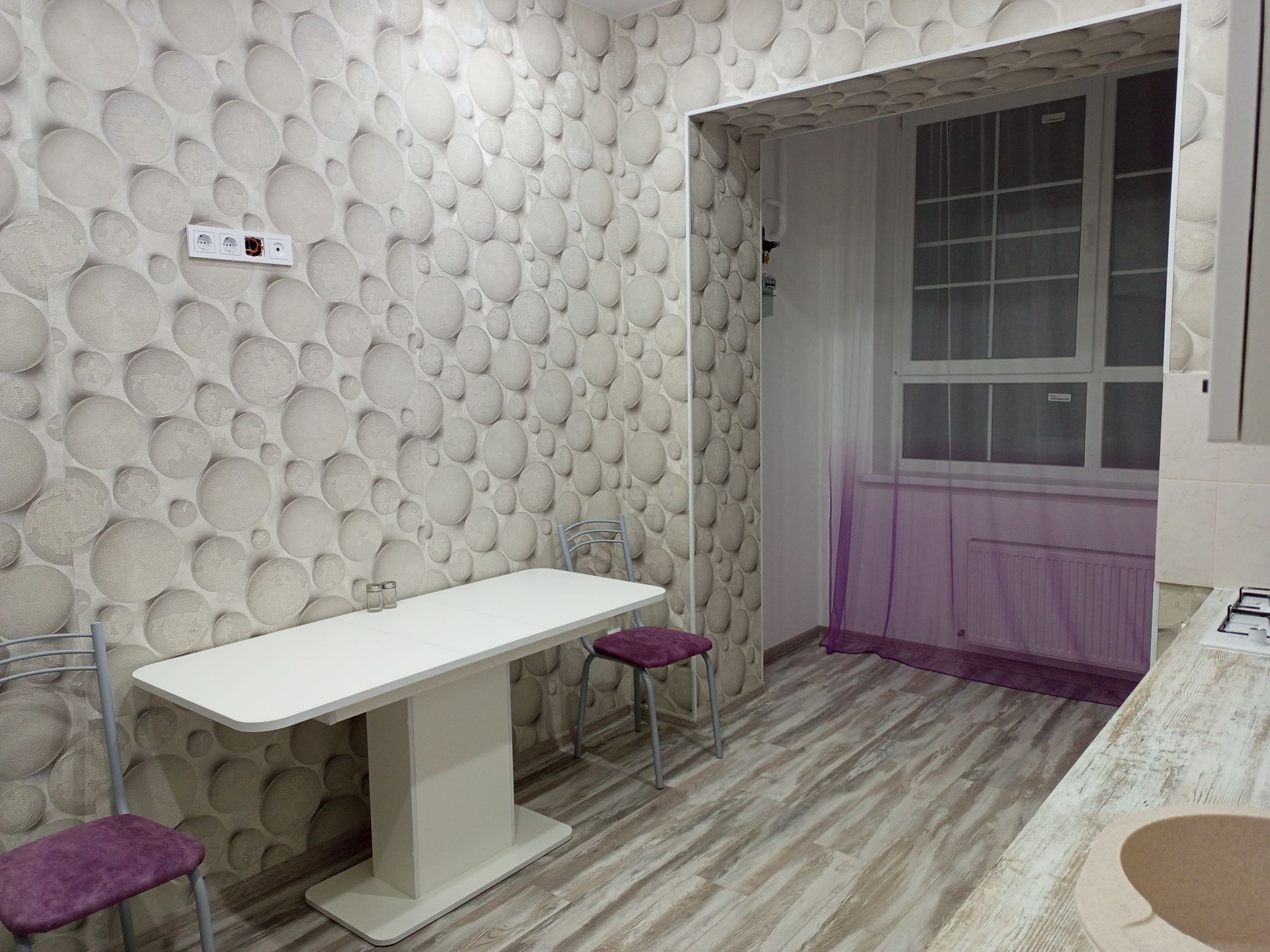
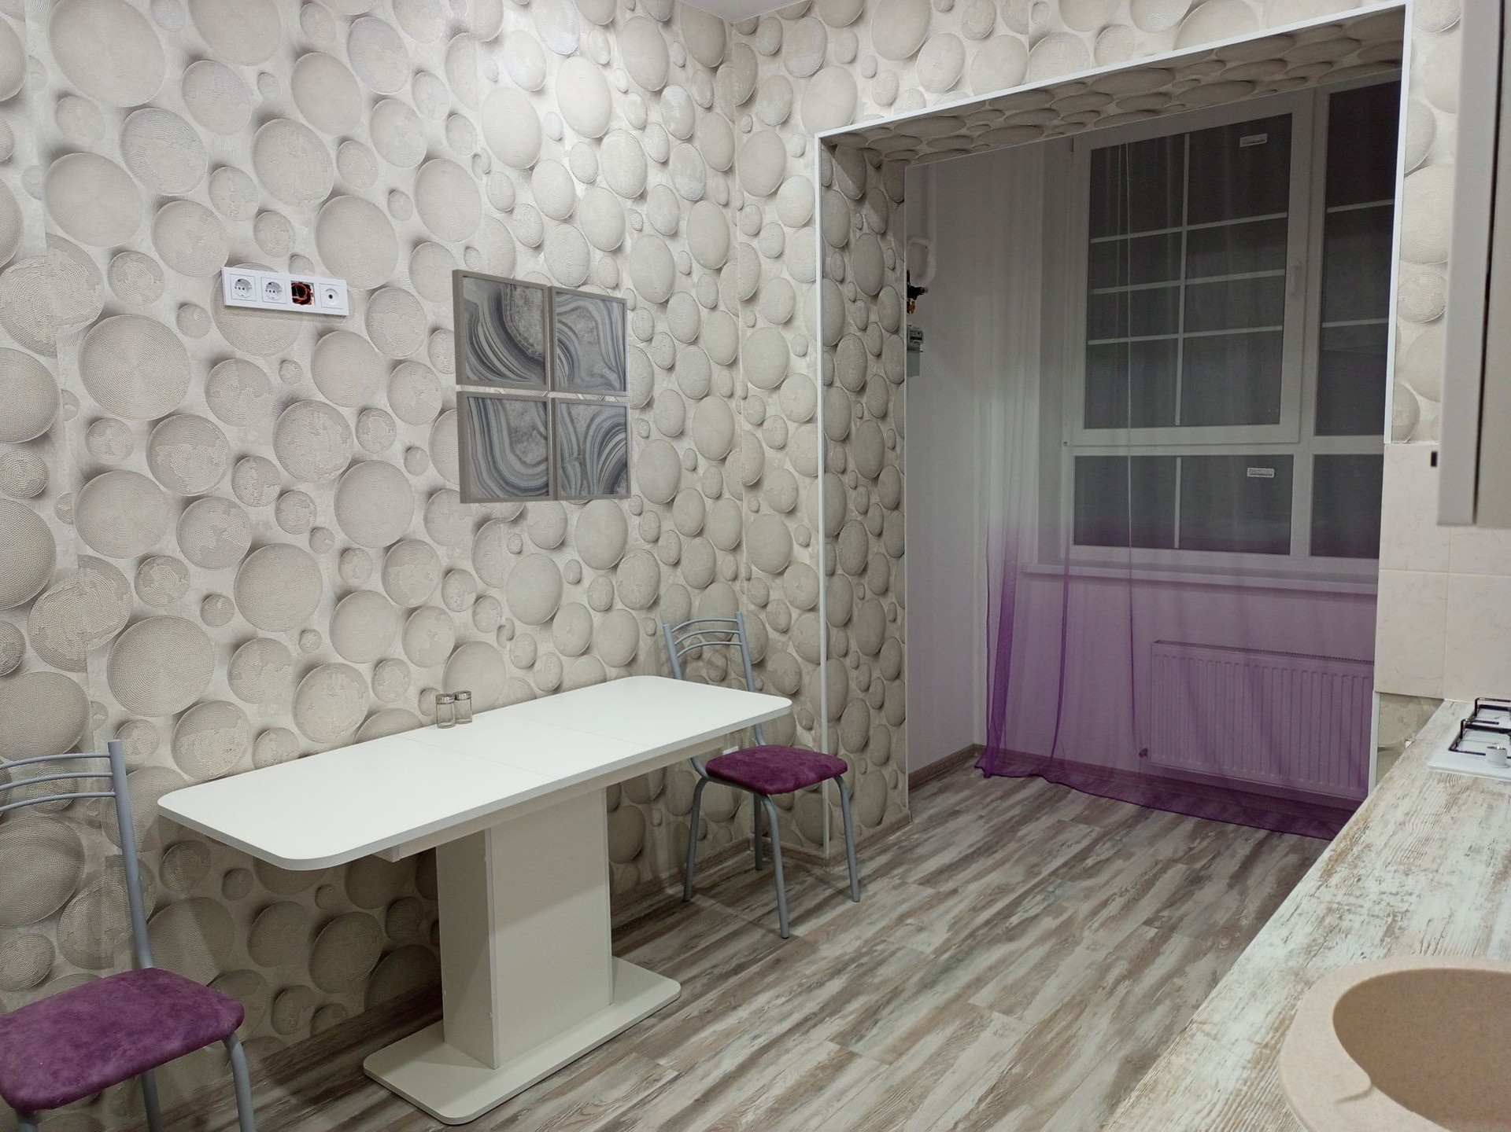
+ wall art (551, 391)
